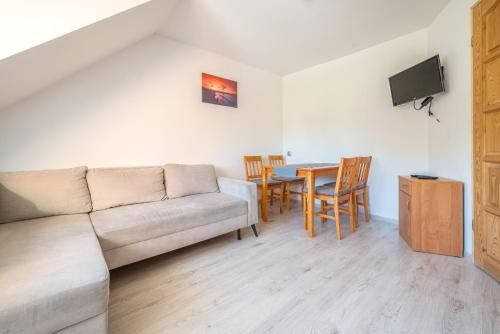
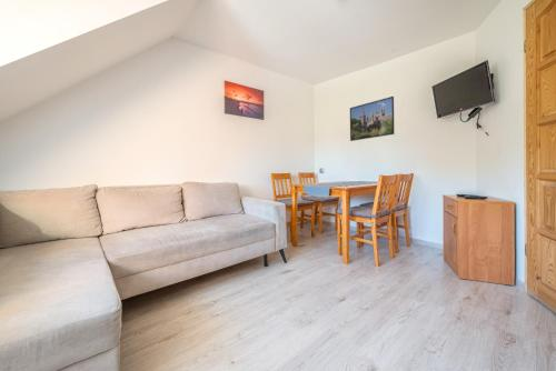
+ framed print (370, 120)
